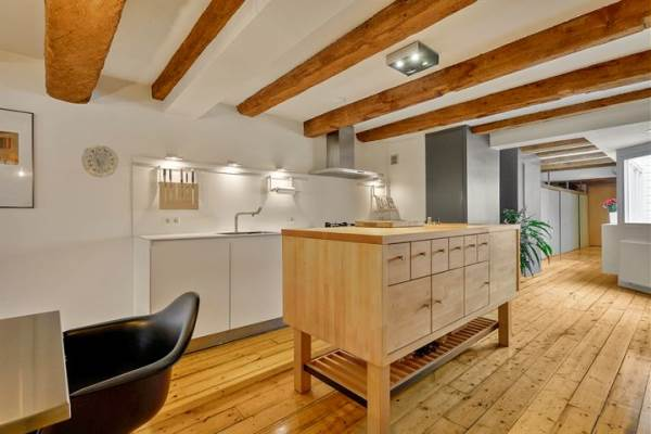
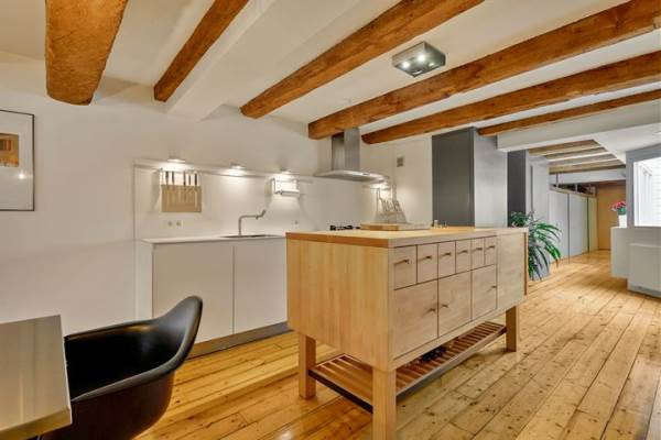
- decorative plate (100, 161)
